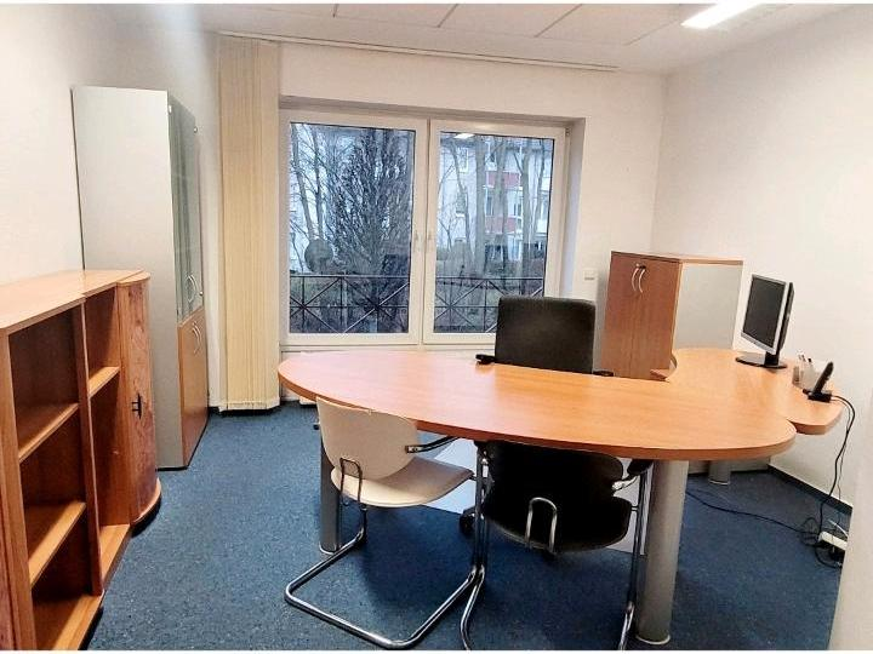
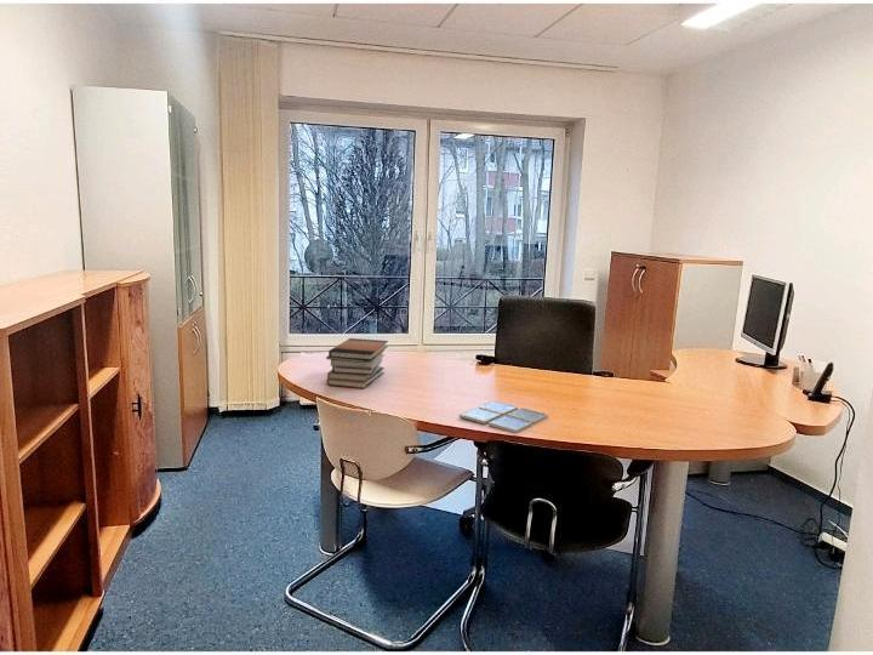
+ book stack (358, 361)
+ drink coaster (503, 415)
